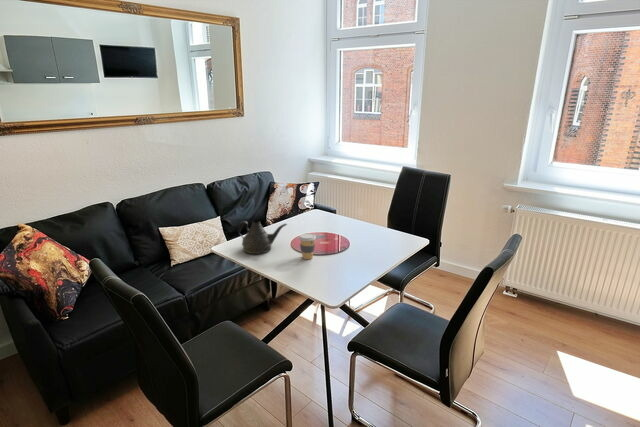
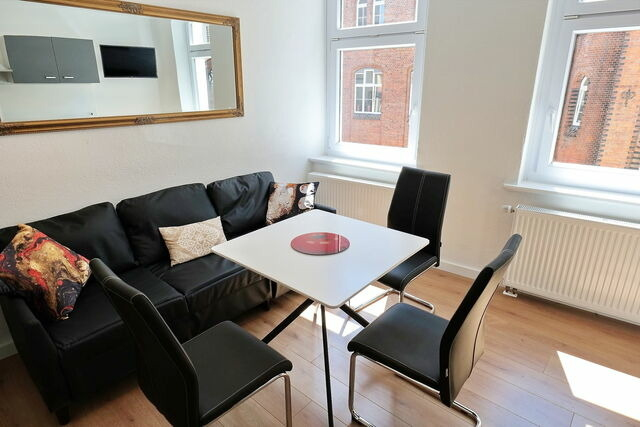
- coffee cup (307, 246)
- teapot (262, 235)
